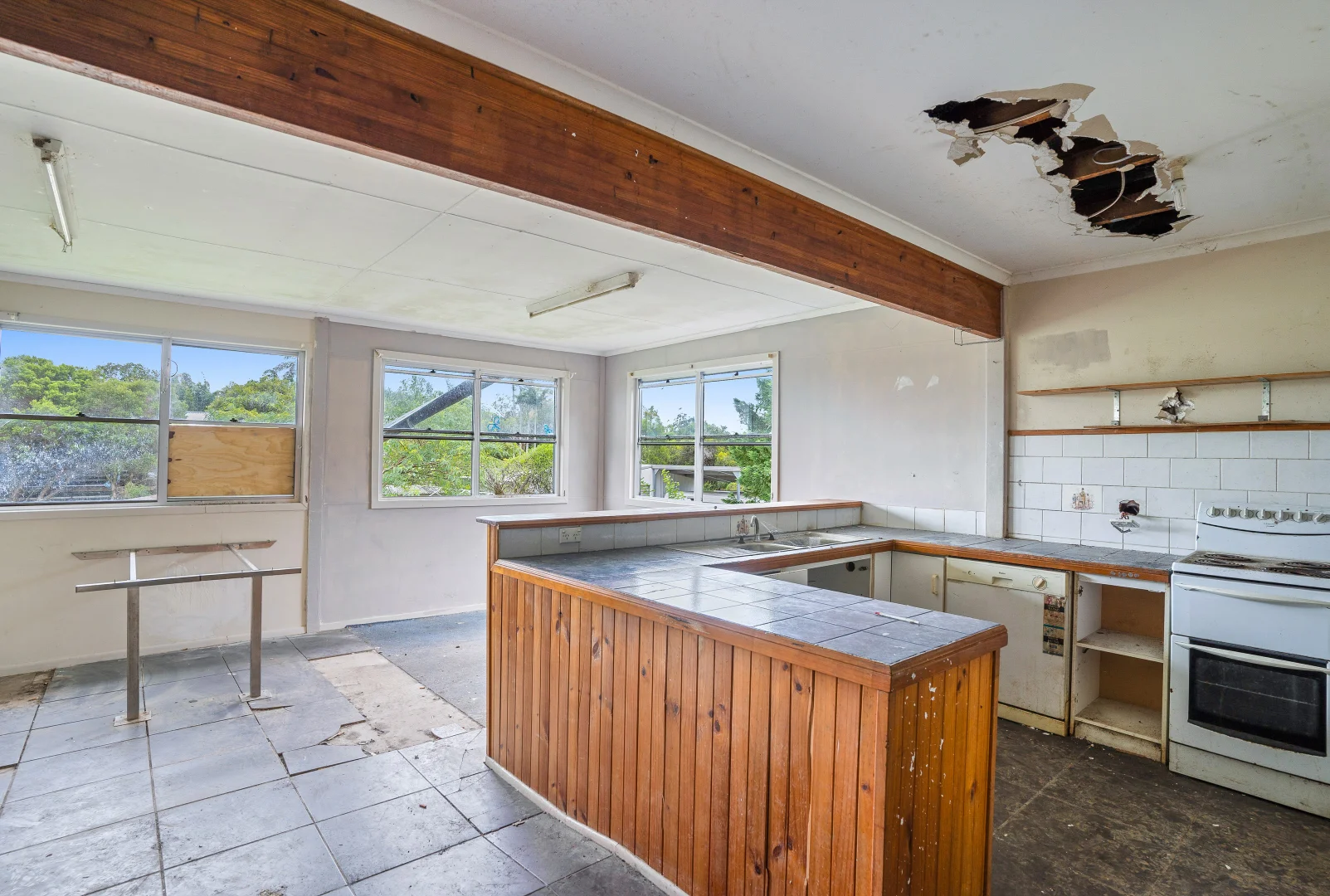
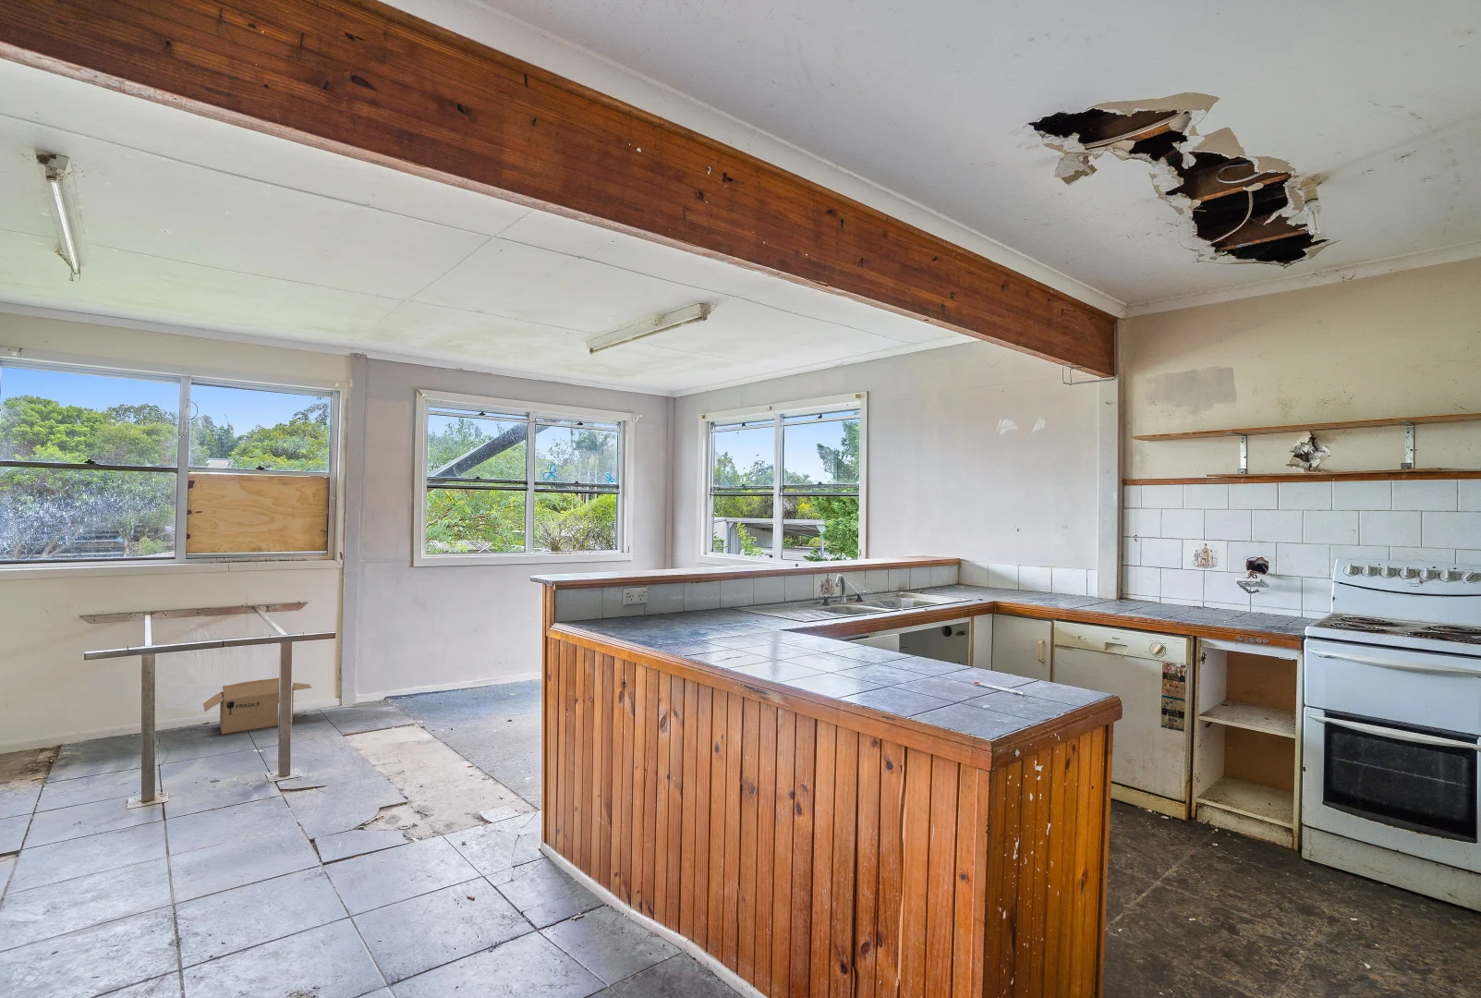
+ cardboard box (257, 699)
